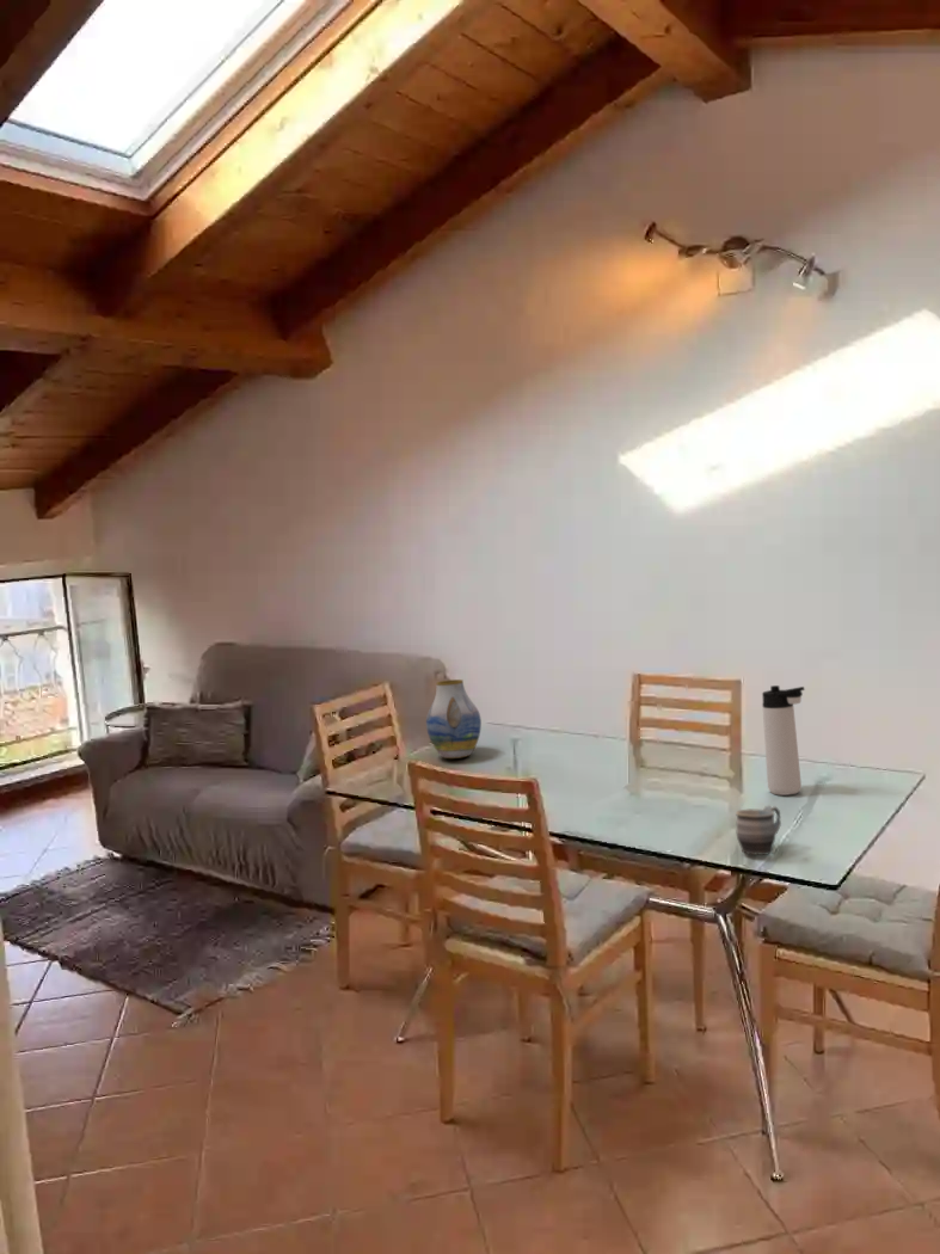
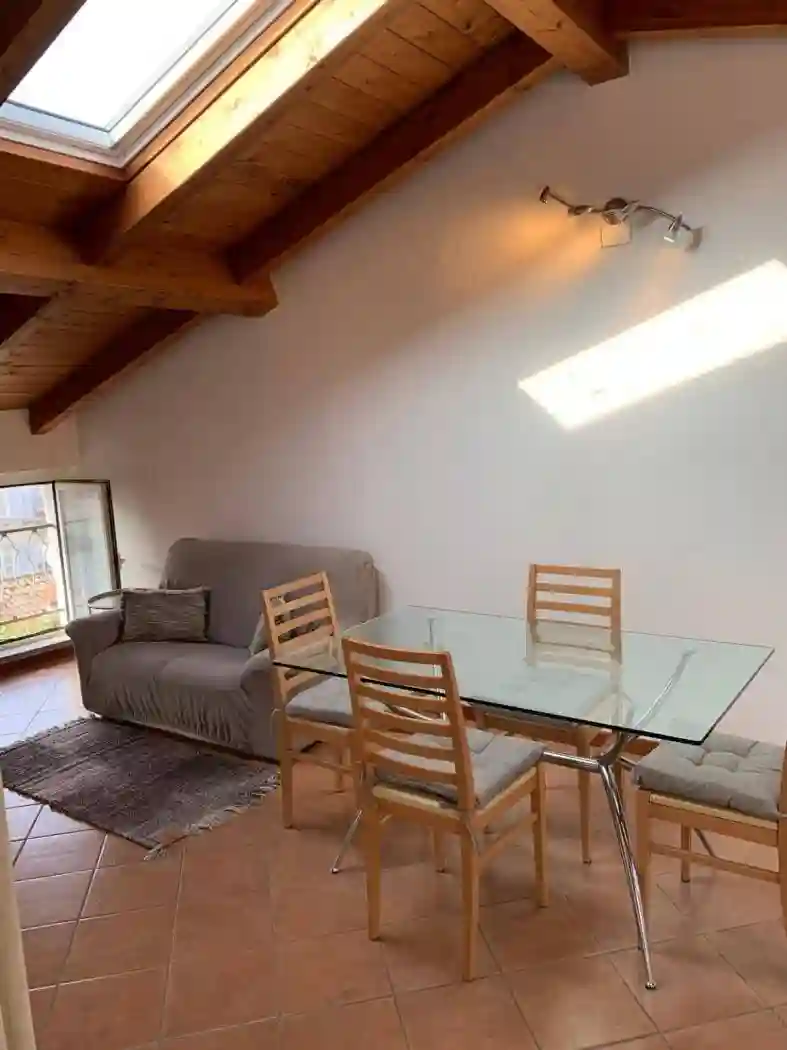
- mug (758, 829)
- thermos bottle (786, 739)
- vase (453, 719)
